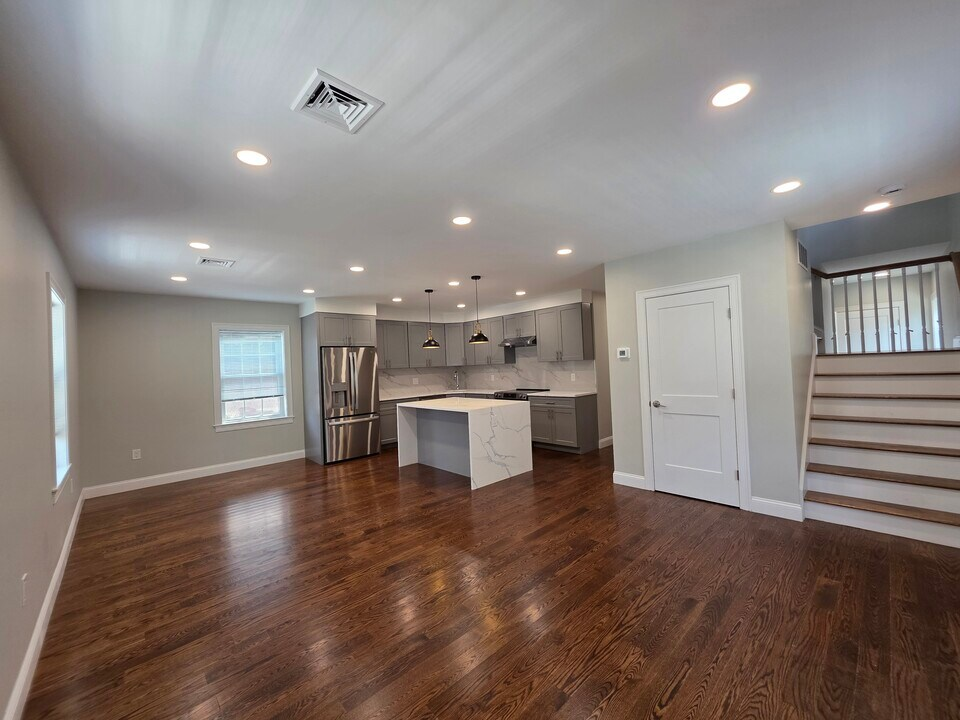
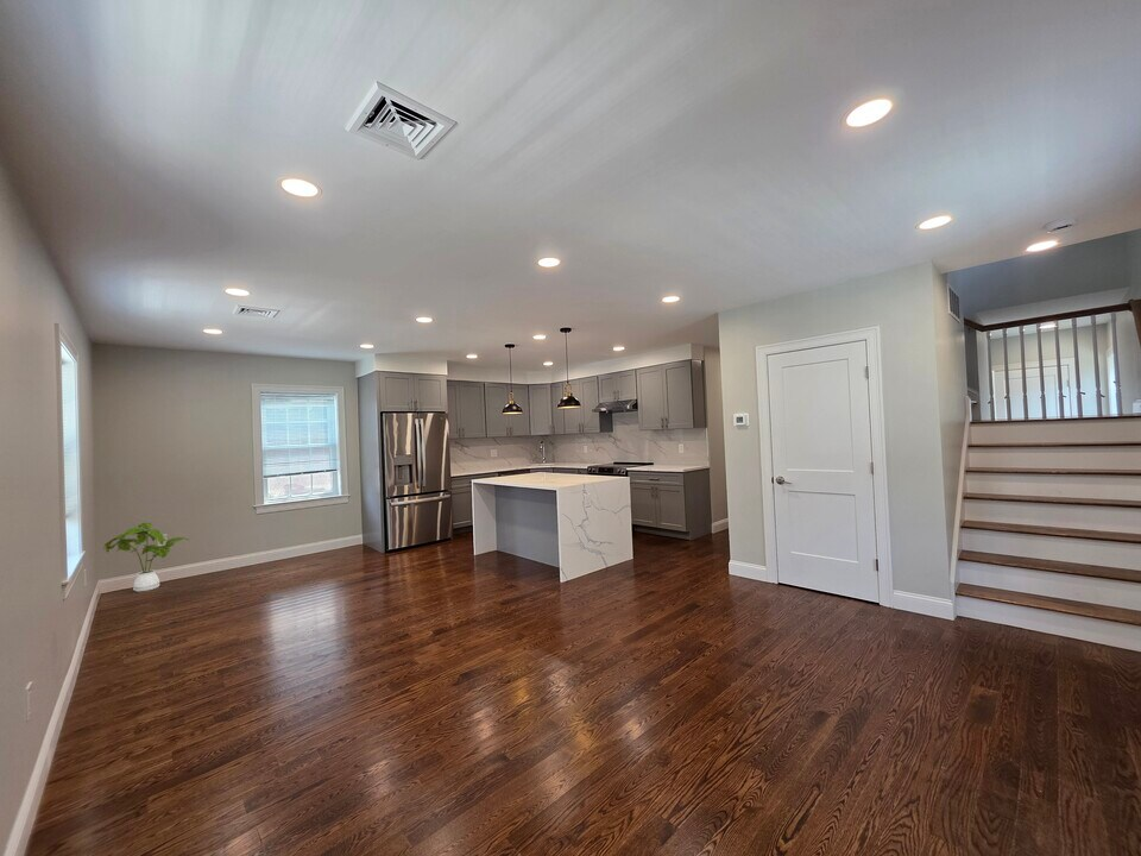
+ house plant (146, 555)
